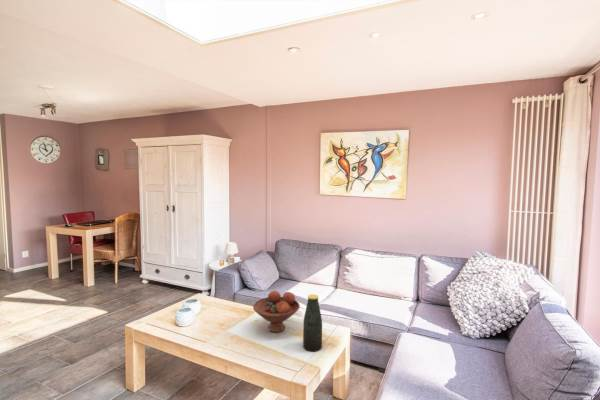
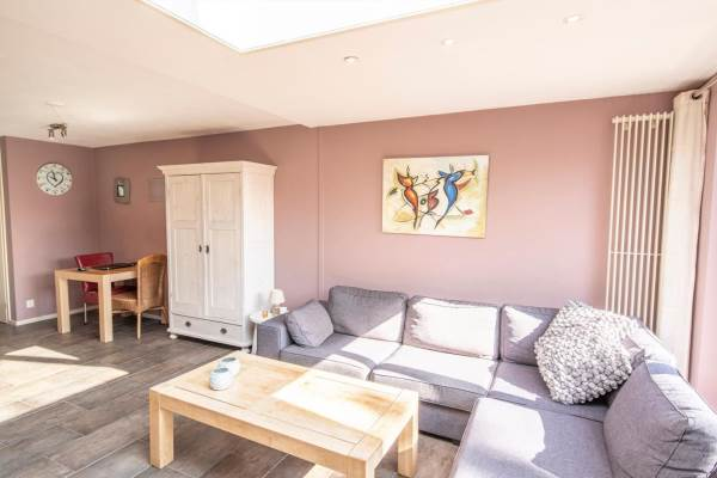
- bottle (312, 321)
- fruit bowl (276, 312)
